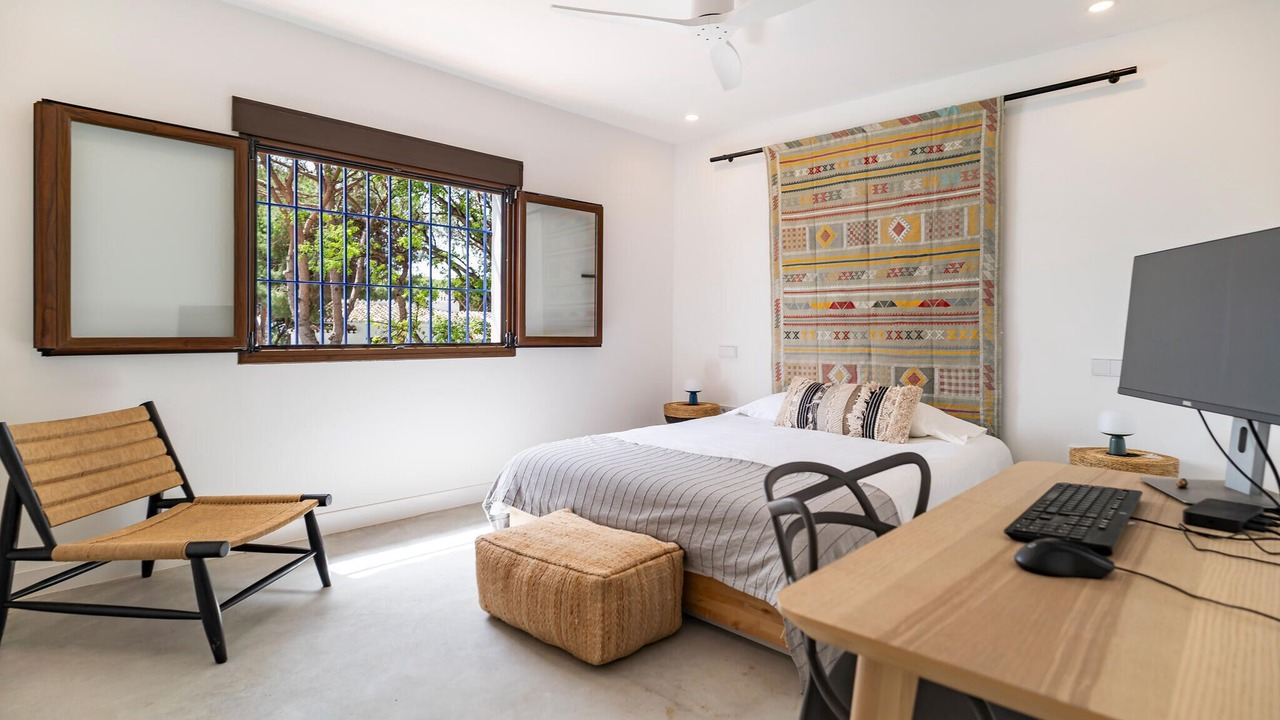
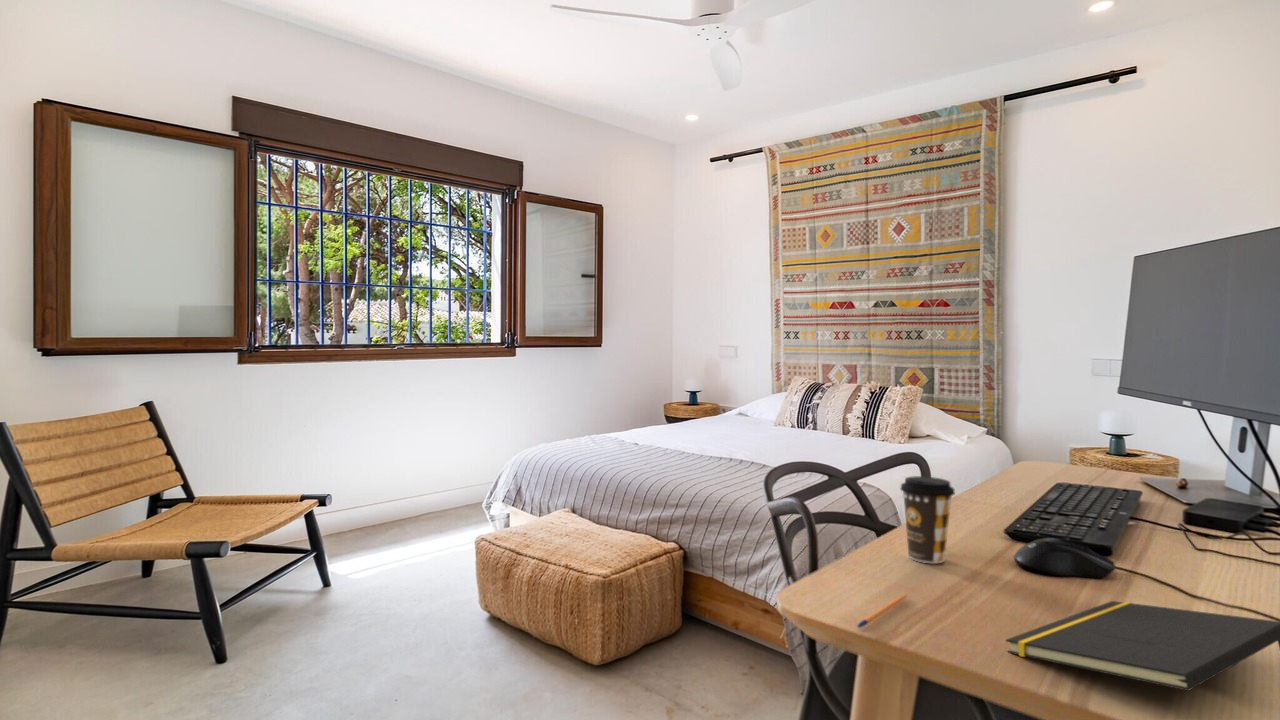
+ pen (884, 609)
+ notepad (1143, 637)
+ coffee cup (926, 519)
